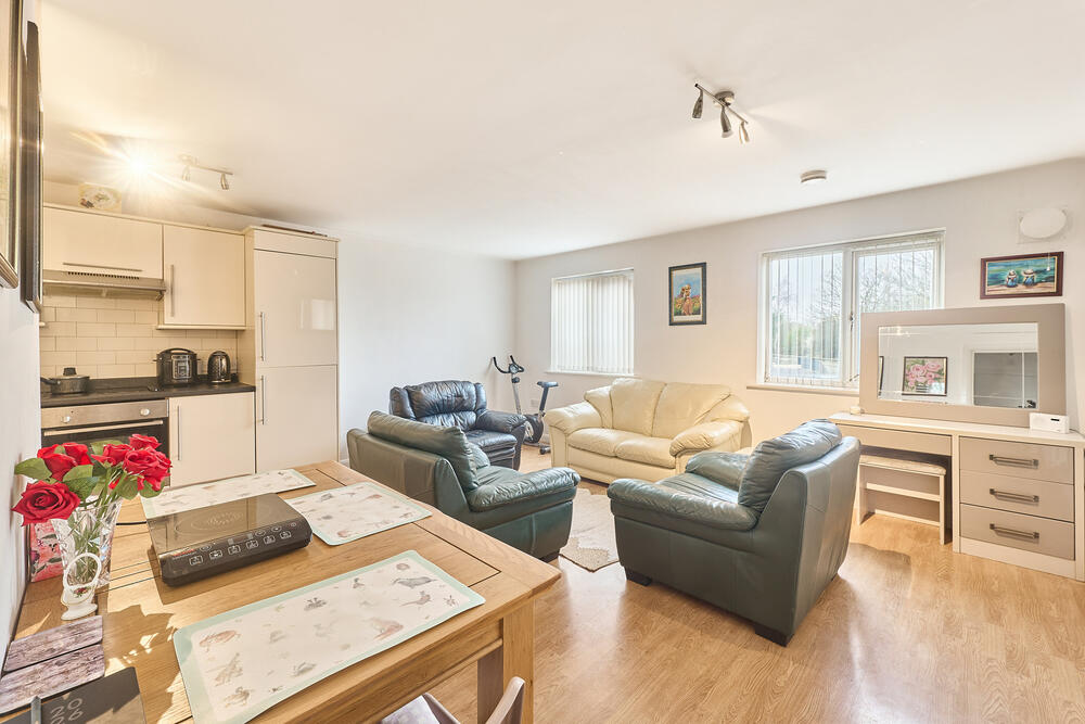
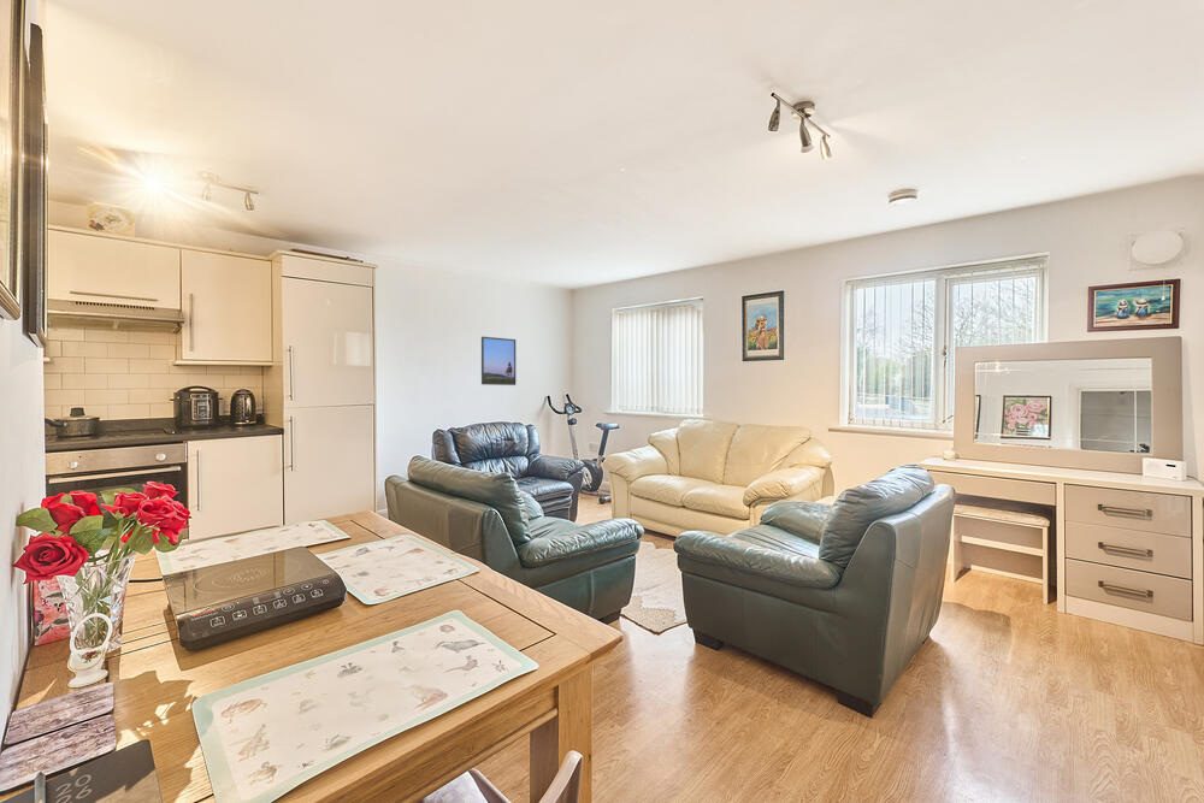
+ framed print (498, 361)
